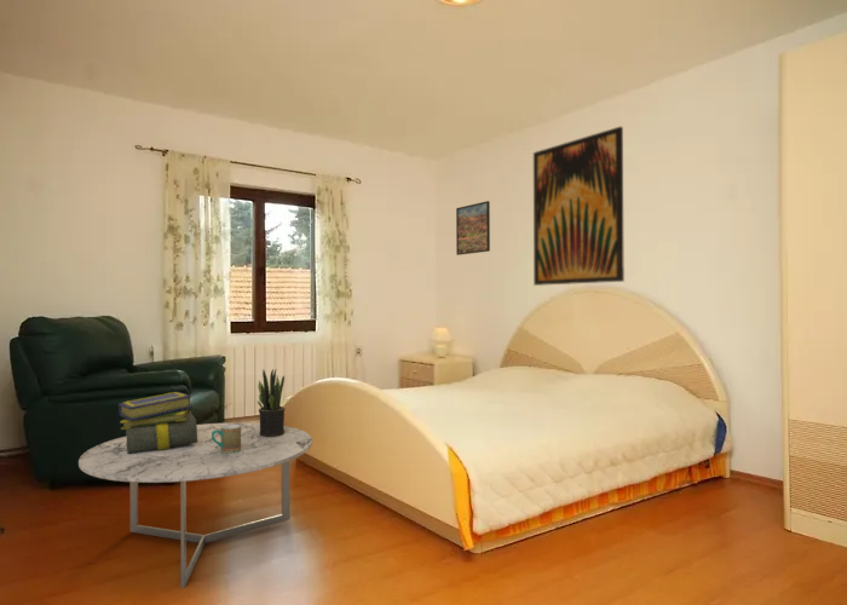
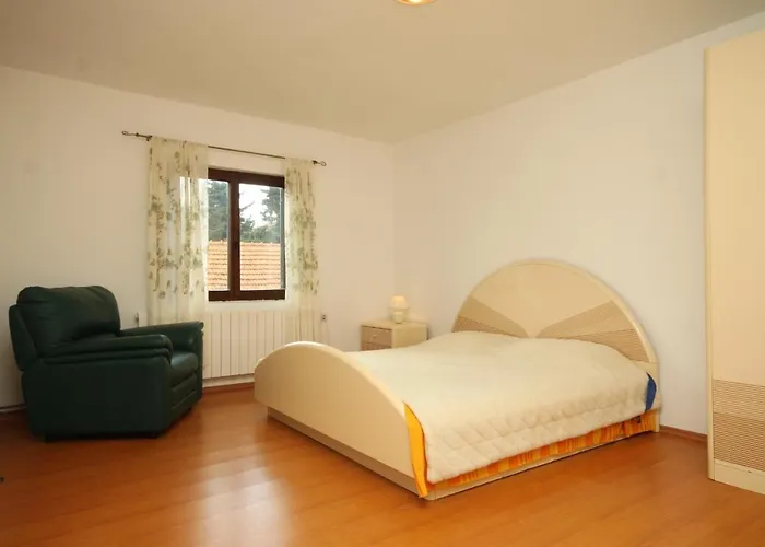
- mug (226, 438)
- stack of books (157, 420)
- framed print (472, 229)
- wall art (575, 212)
- coffee table (200, 479)
- potted plant (270, 401)
